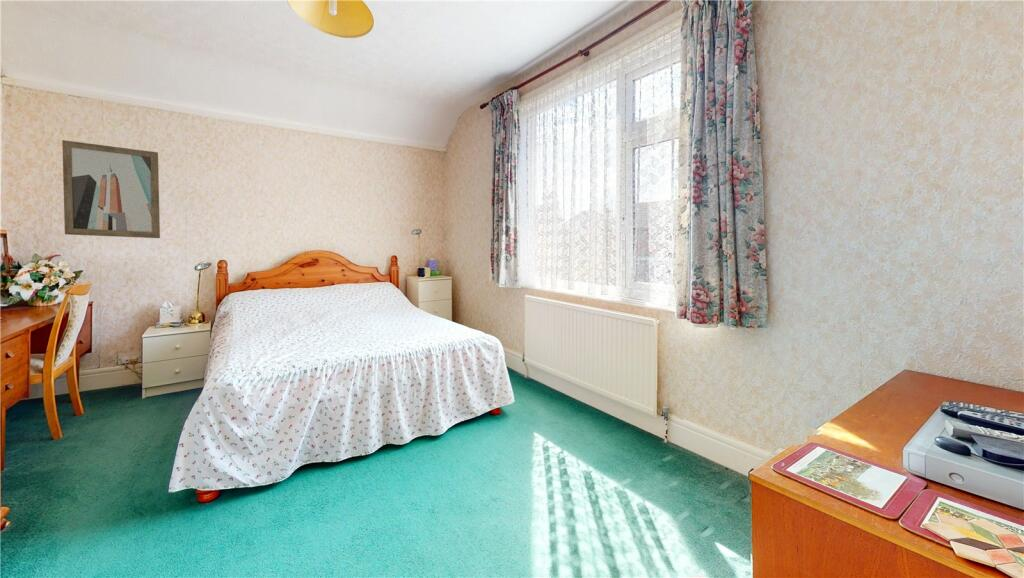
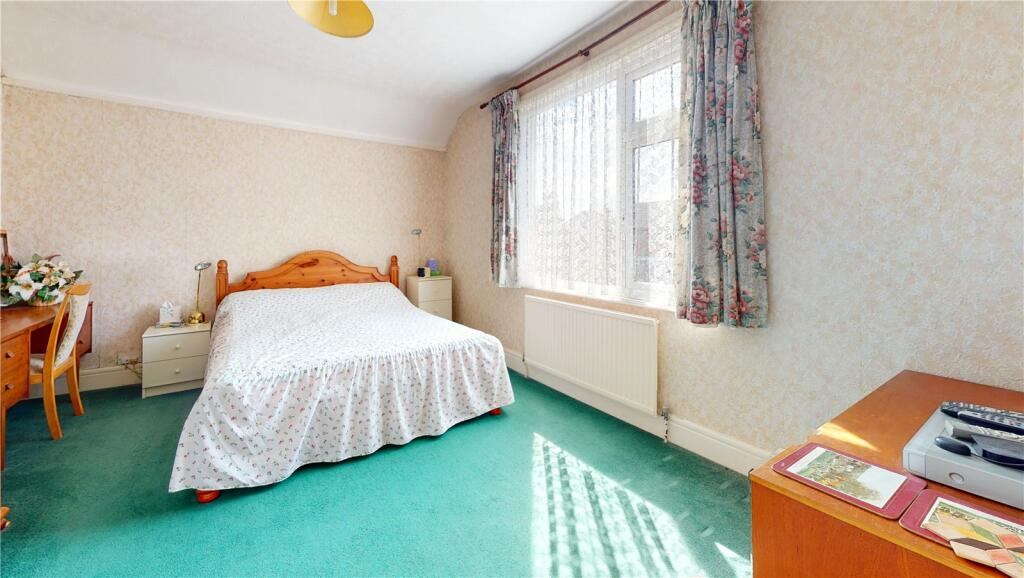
- wall art (113, 191)
